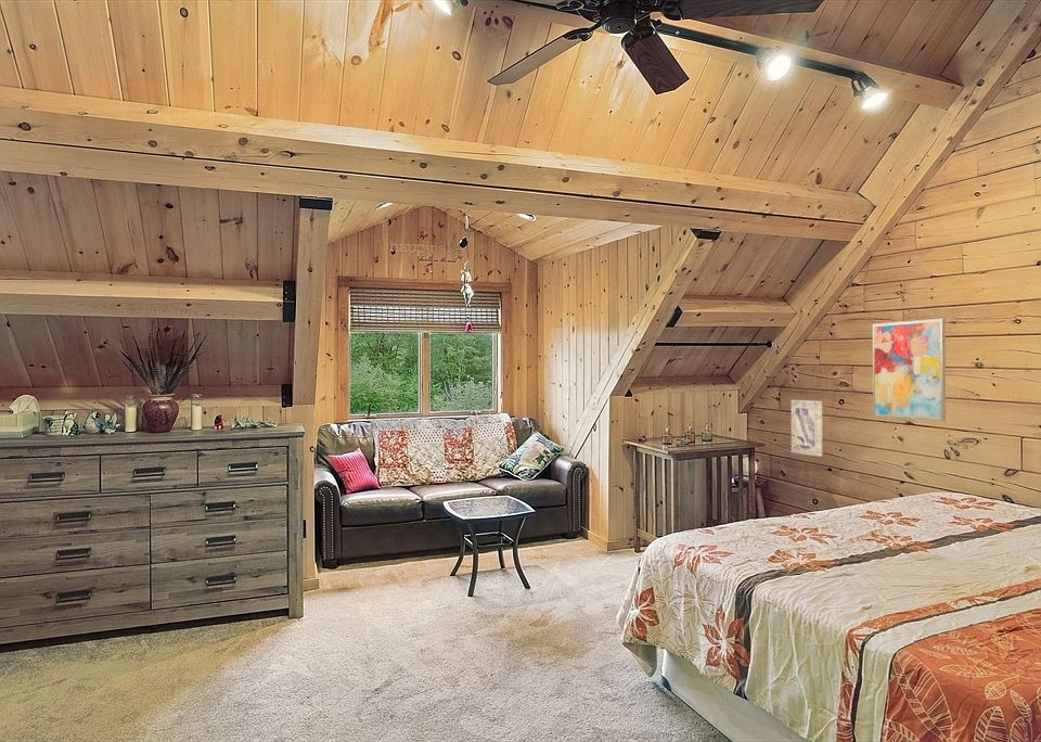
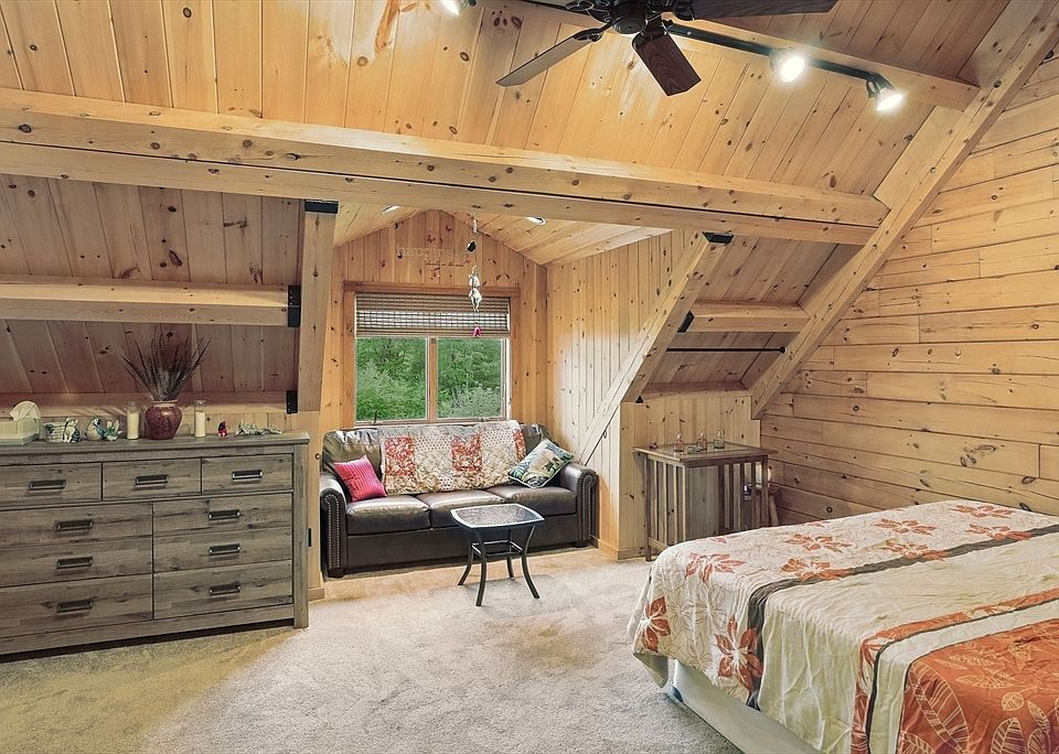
- wall art (806, 427)
- wall art (907, 370)
